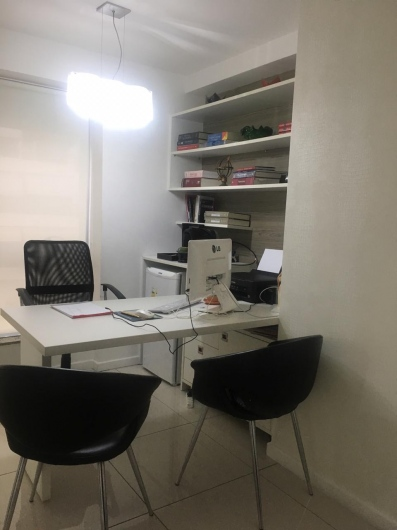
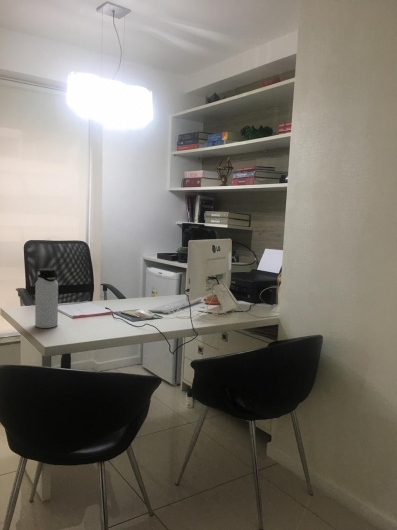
+ water bottle (46, 297)
